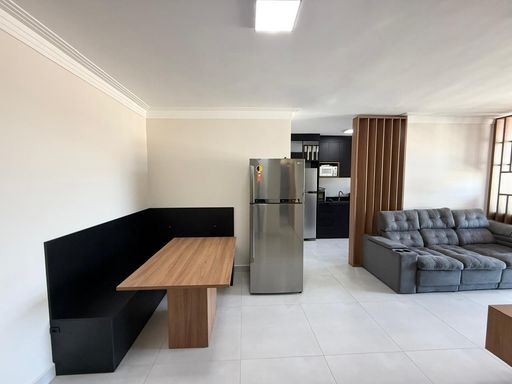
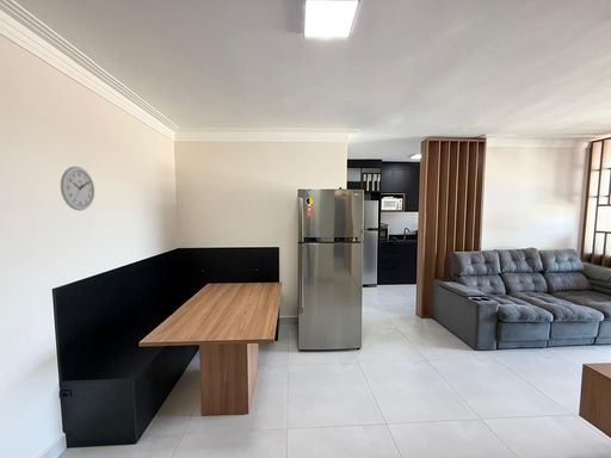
+ wall clock (79, 188)
